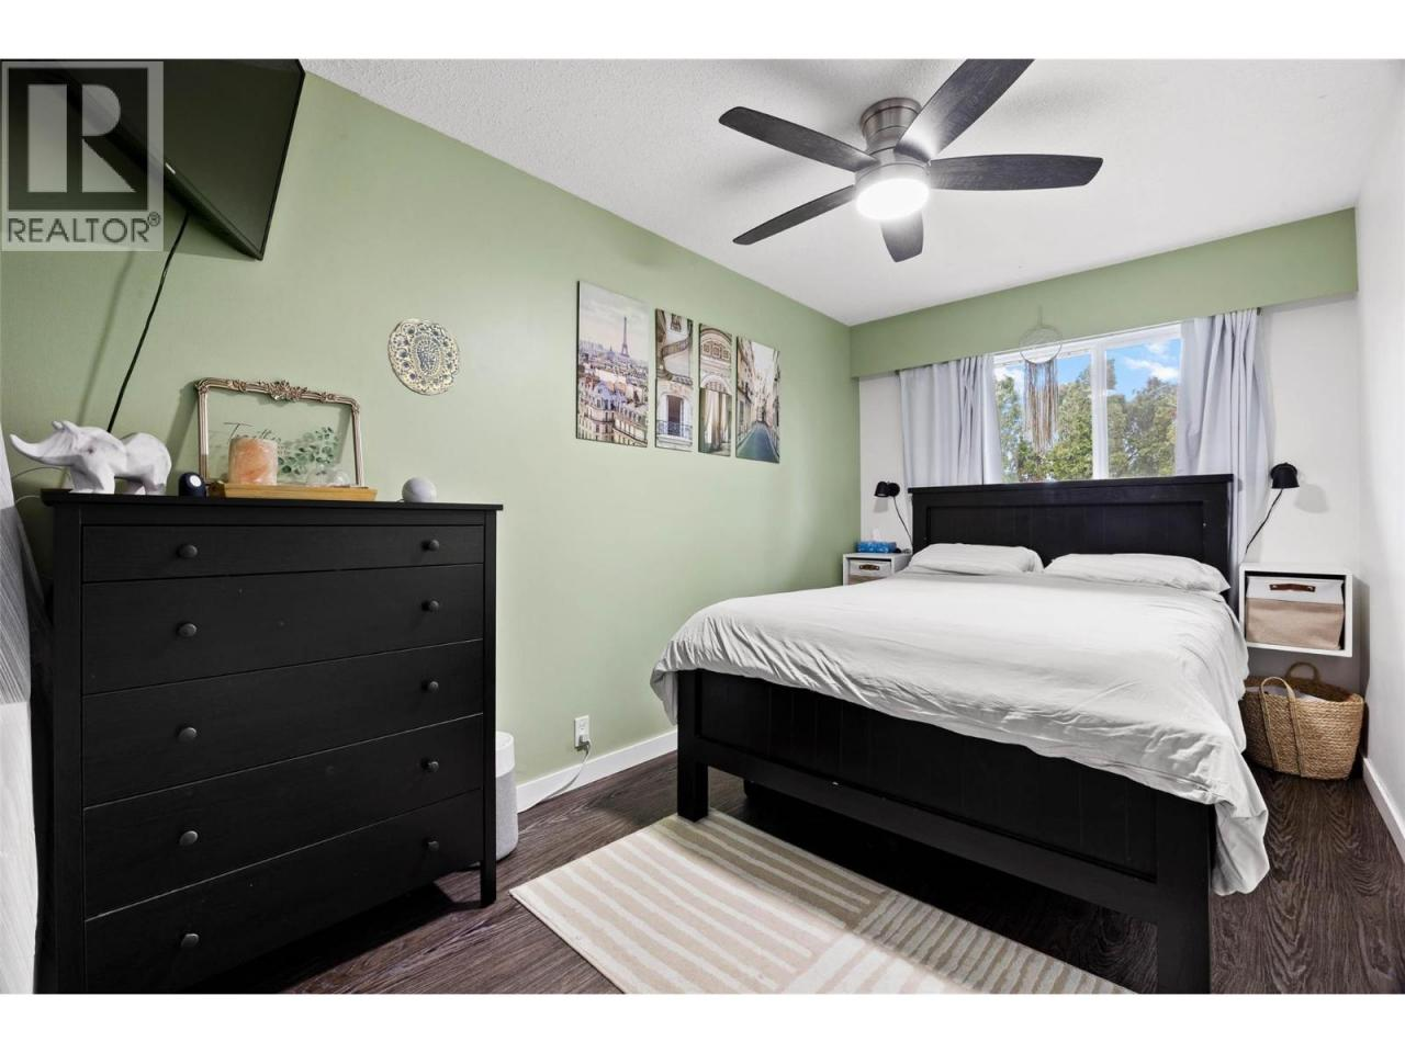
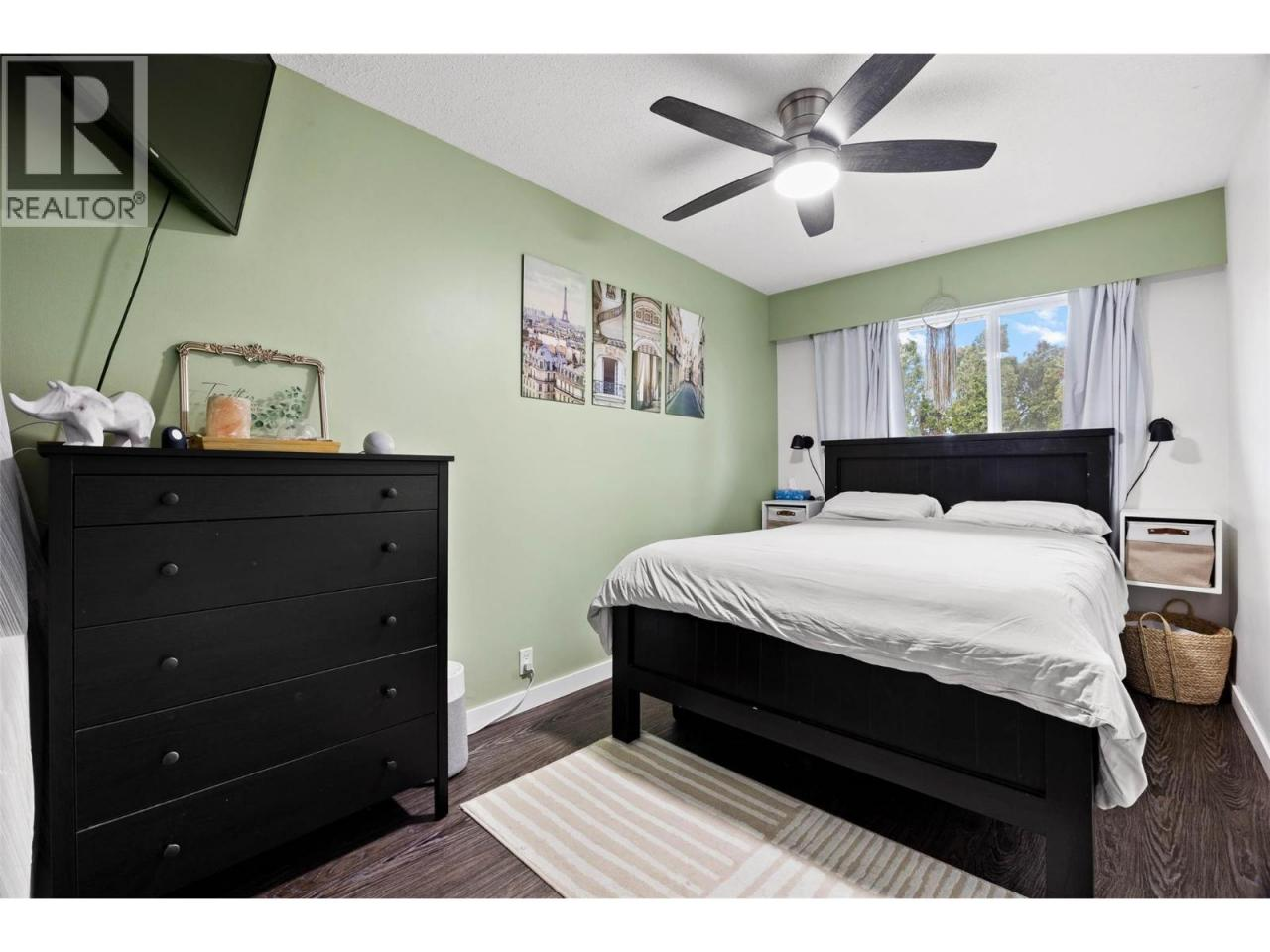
- decorative plate (426, 356)
